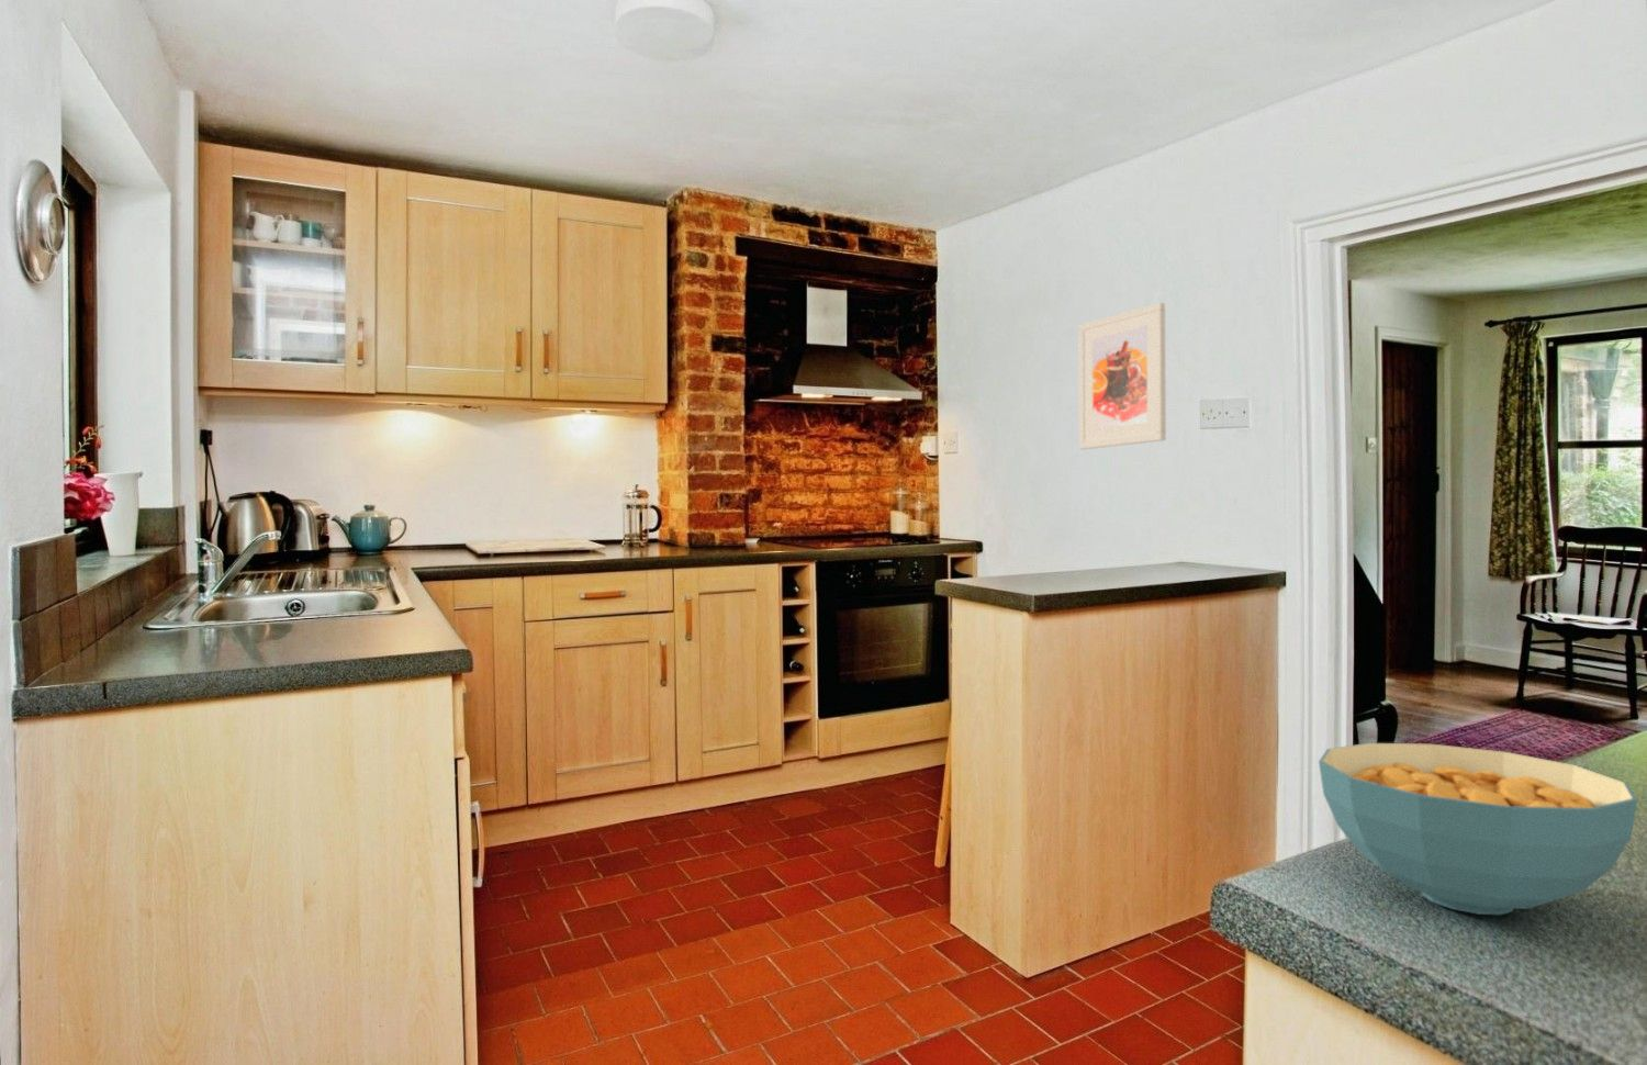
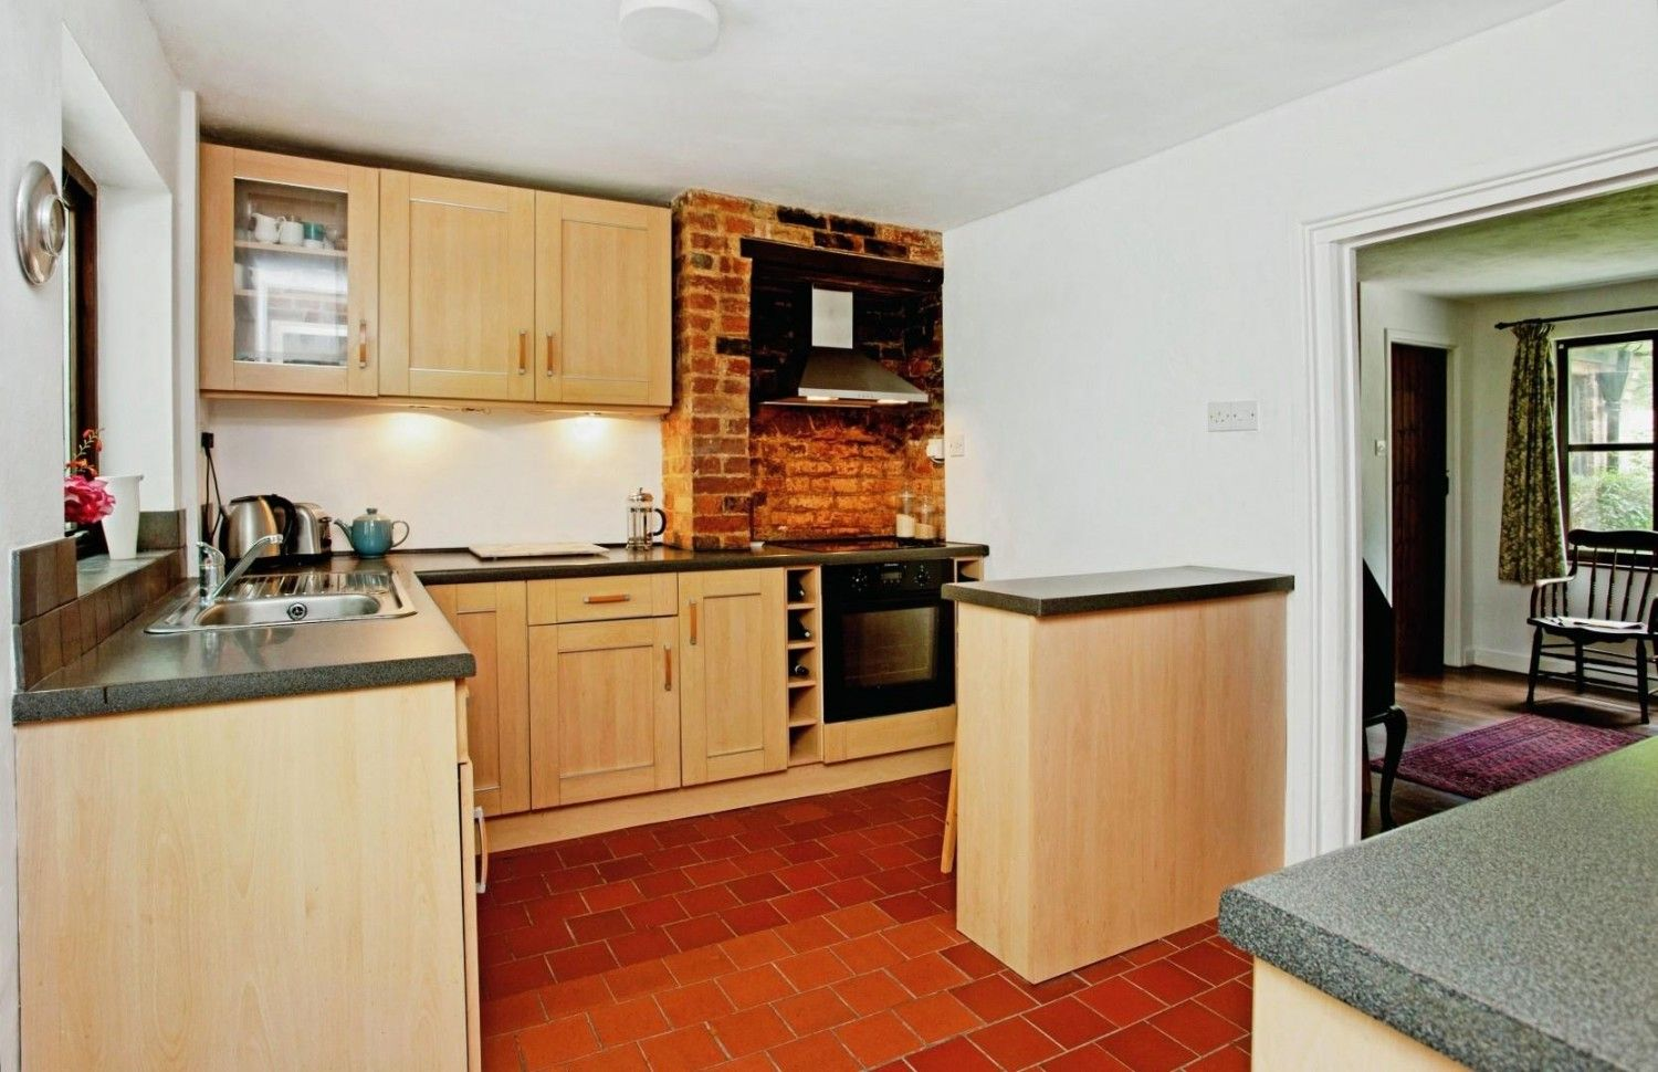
- cereal bowl (1466, 834)
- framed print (1120, 378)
